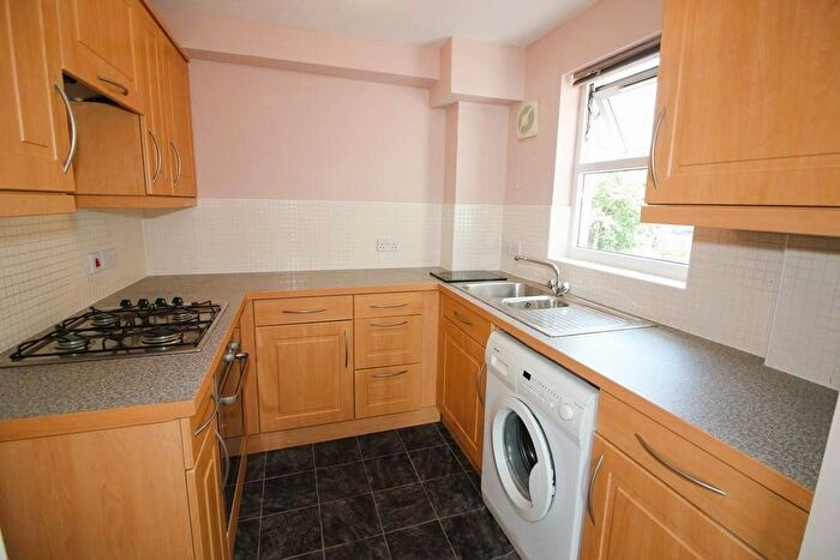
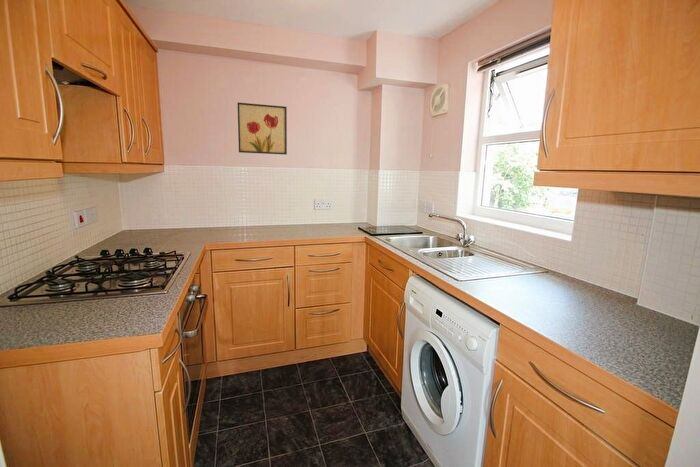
+ wall art (262, 129)
